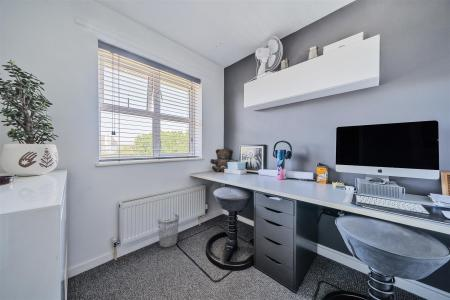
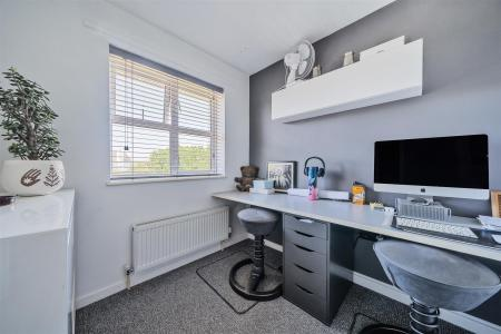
- wastebasket (168, 229)
